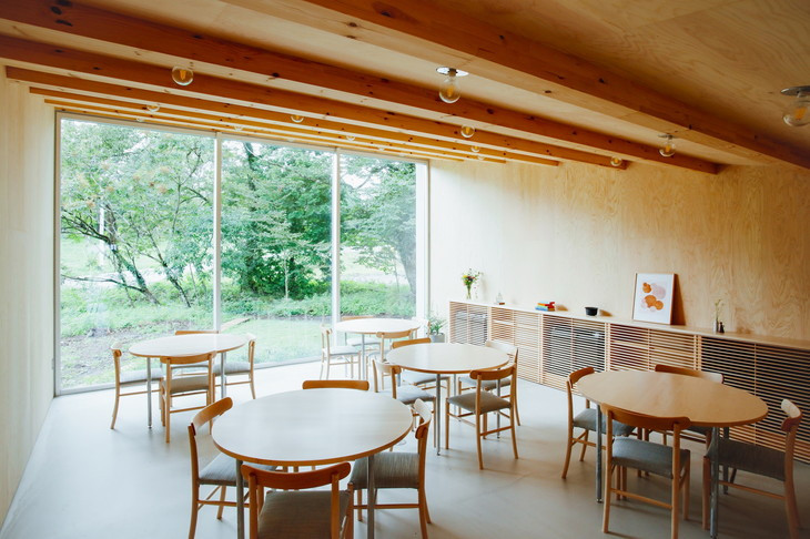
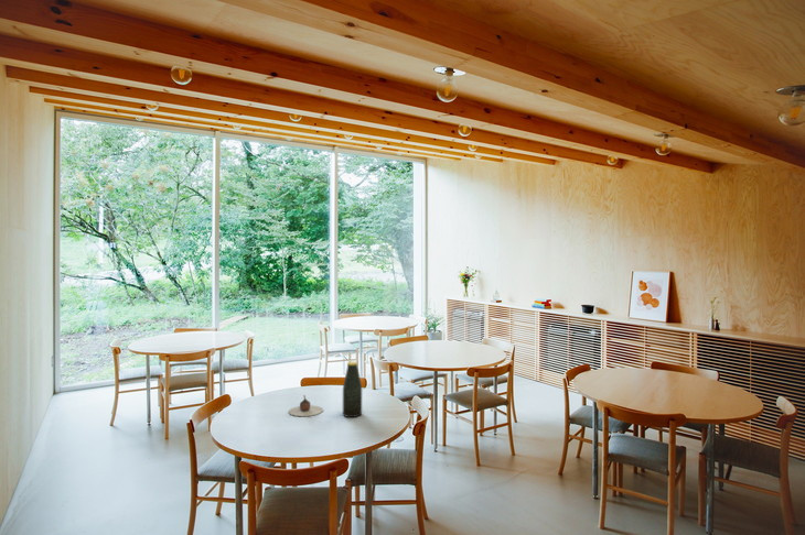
+ bottle (352, 387)
+ teapot (305, 403)
